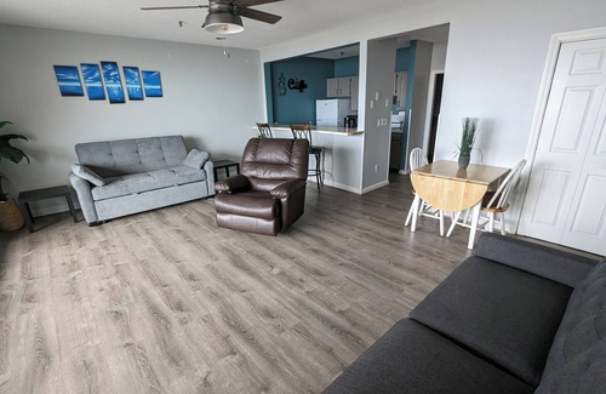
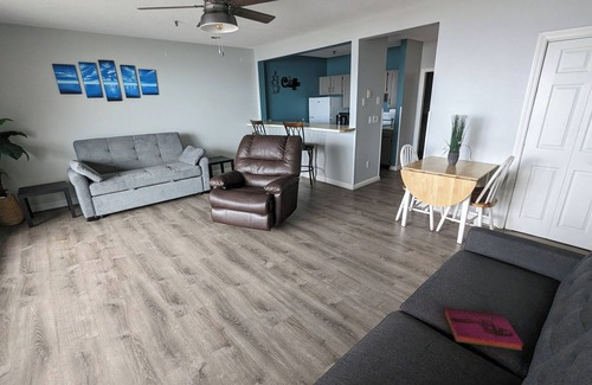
+ hardback book (480, 327)
